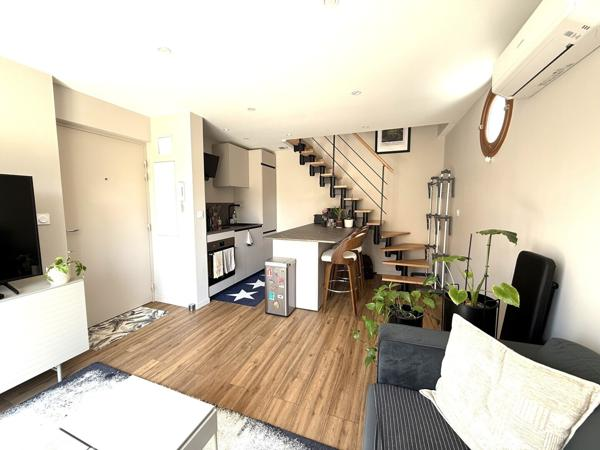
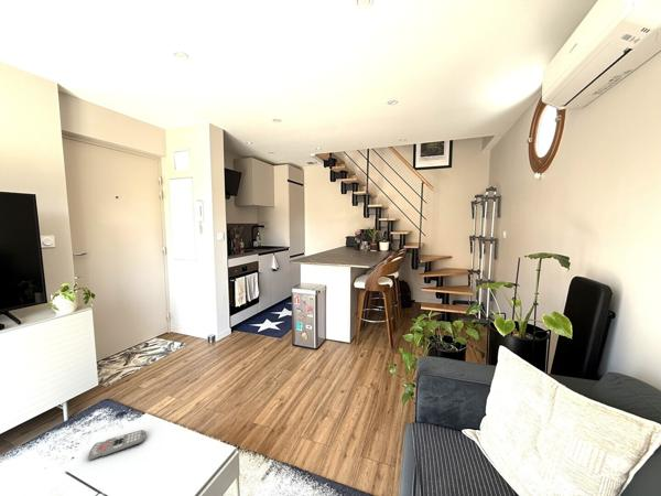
+ remote control (119, 443)
